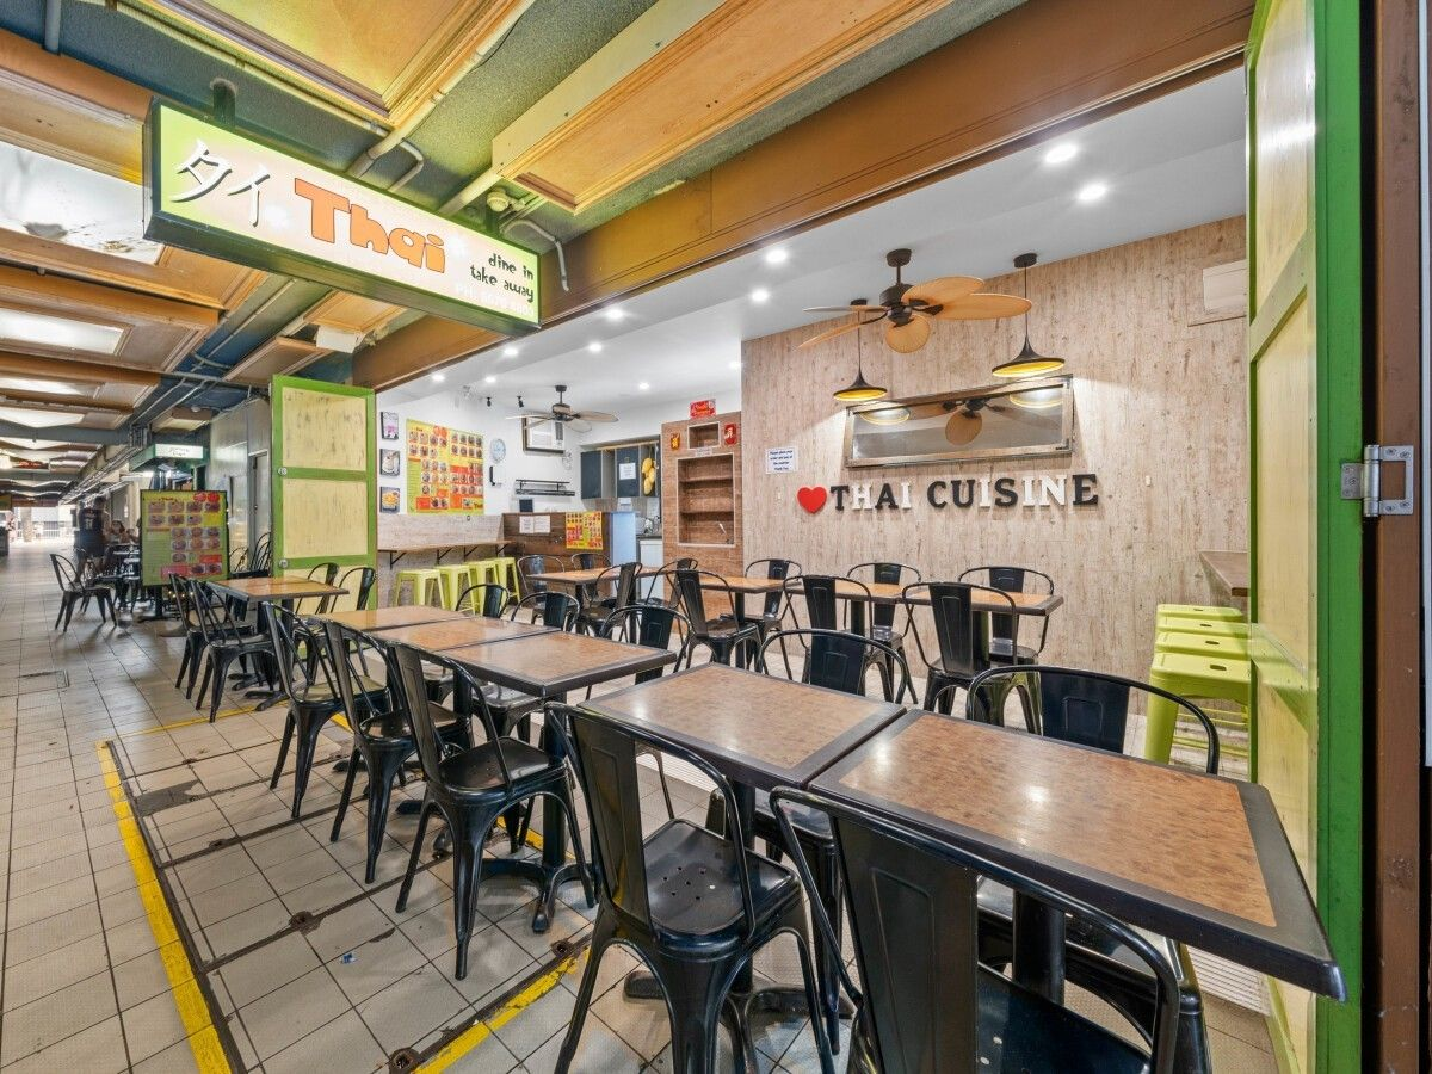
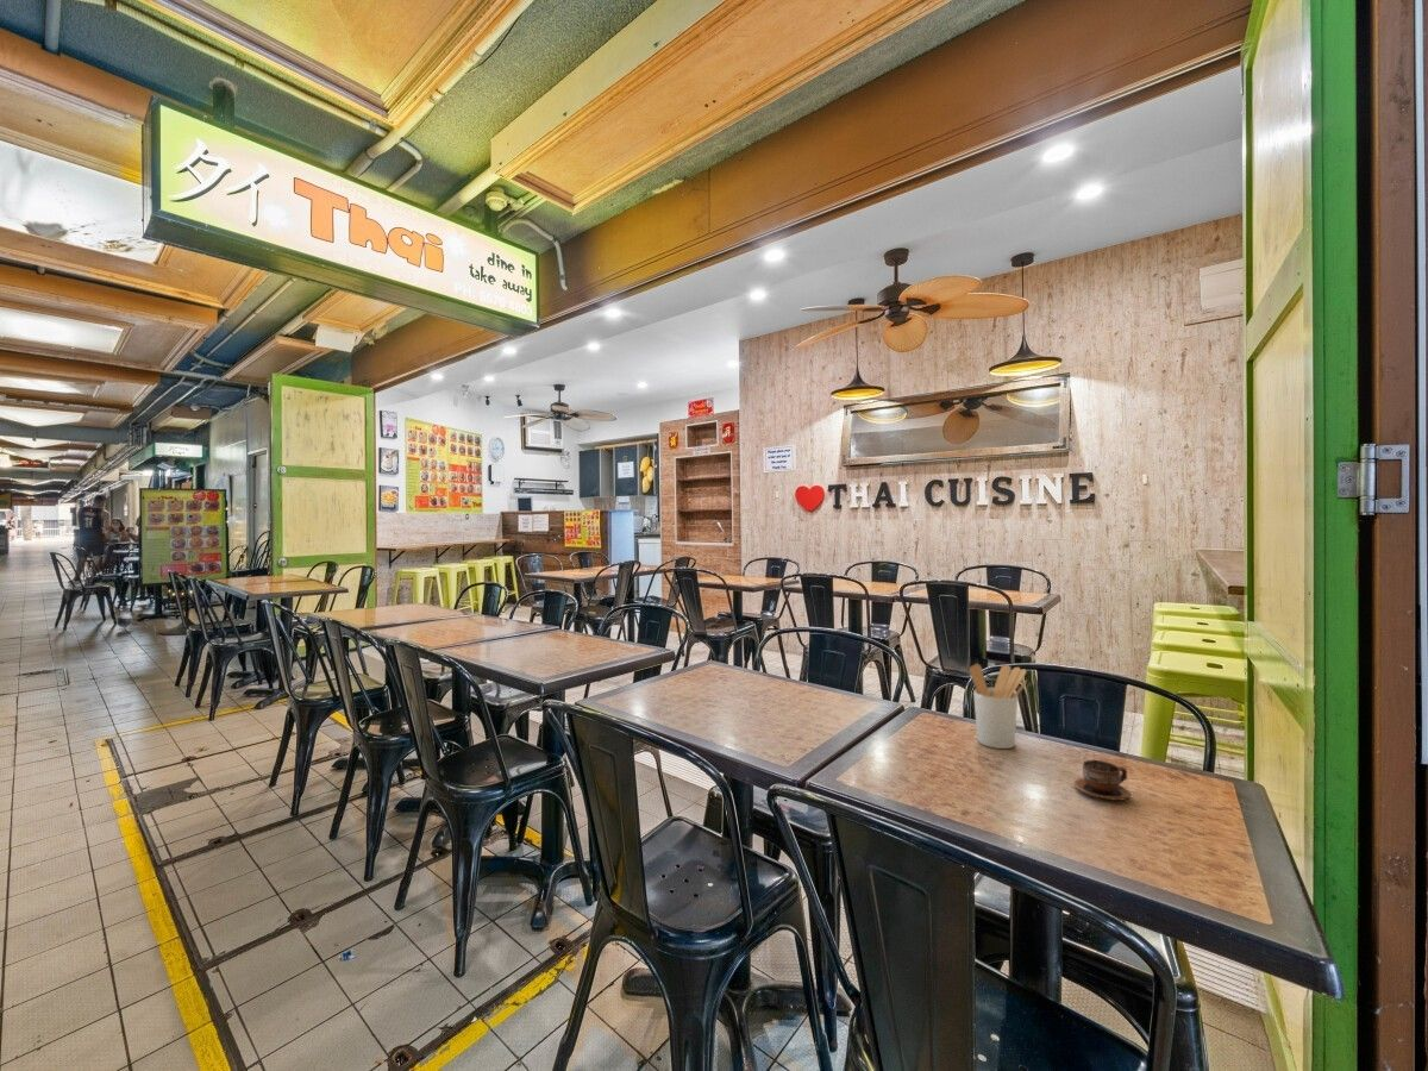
+ utensil holder (1001, 703)
+ cup (1103, 778)
